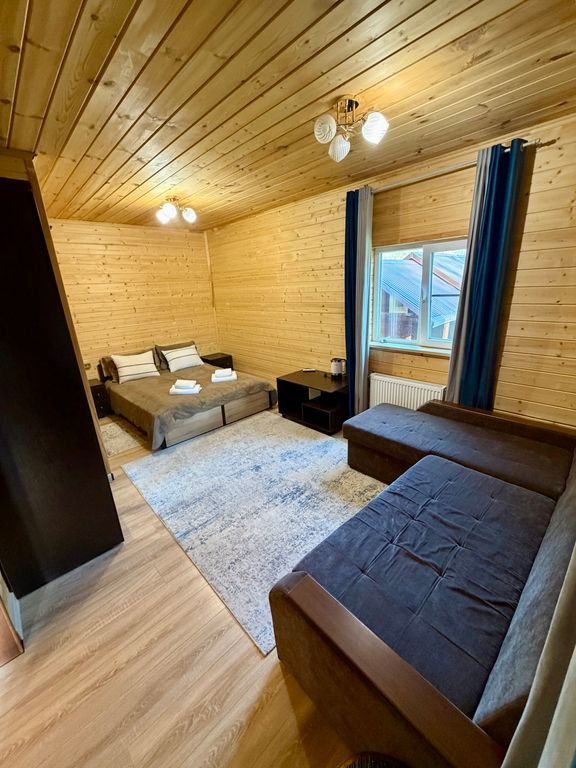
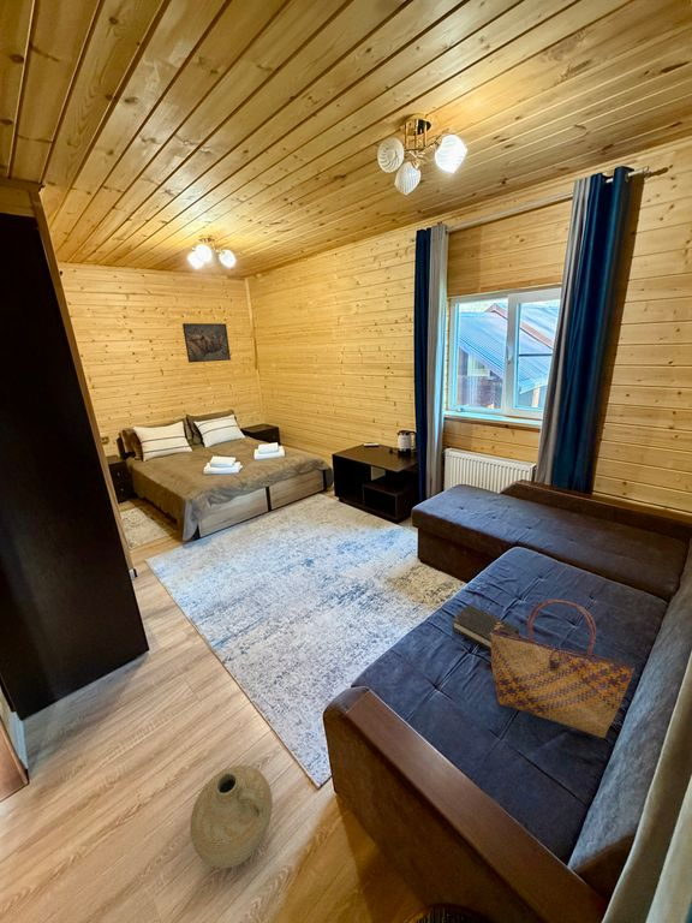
+ tote bag (556, 657)
+ ceramic jug (232, 809)
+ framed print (207, 343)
+ hardback book (484, 627)
